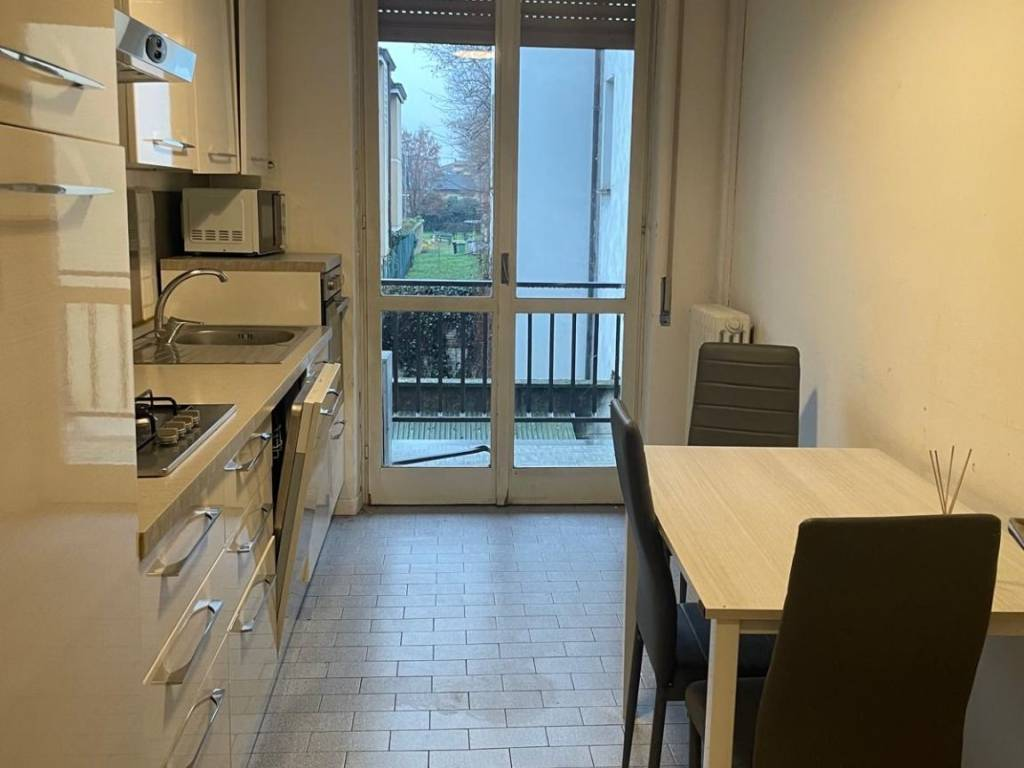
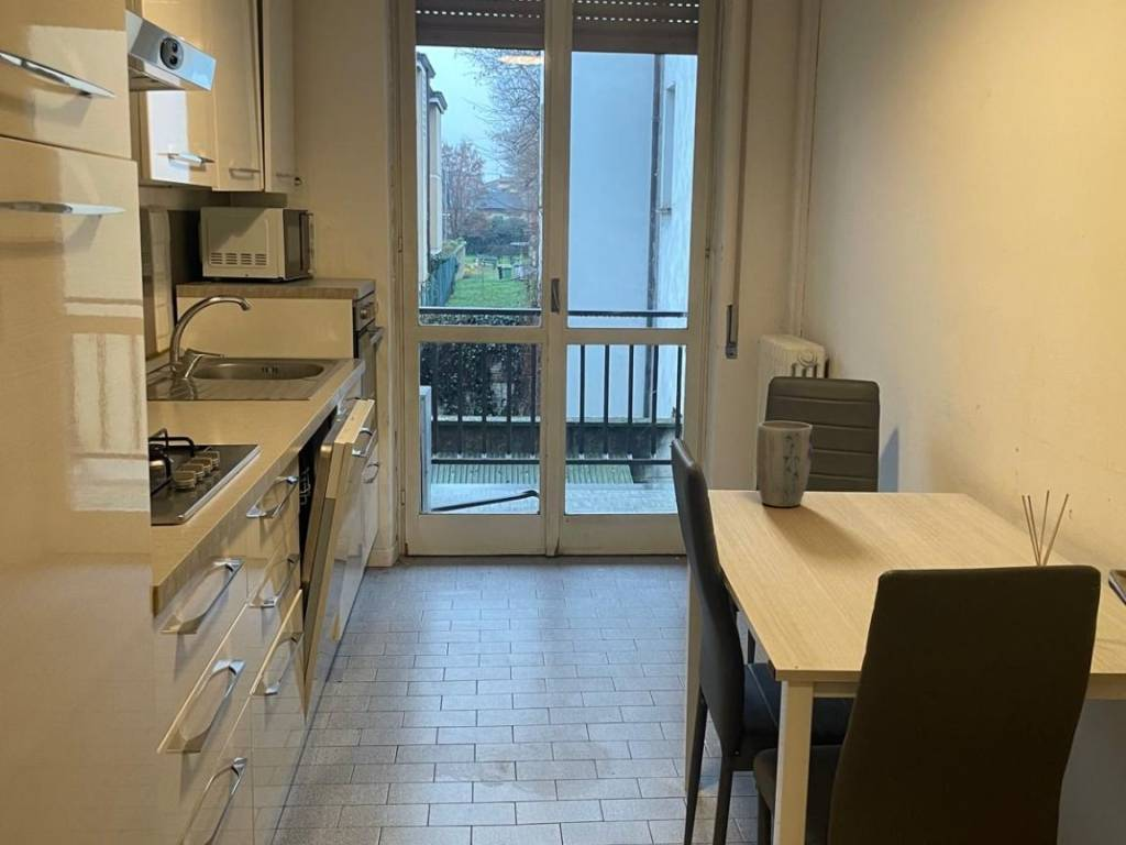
+ plant pot (783, 463)
